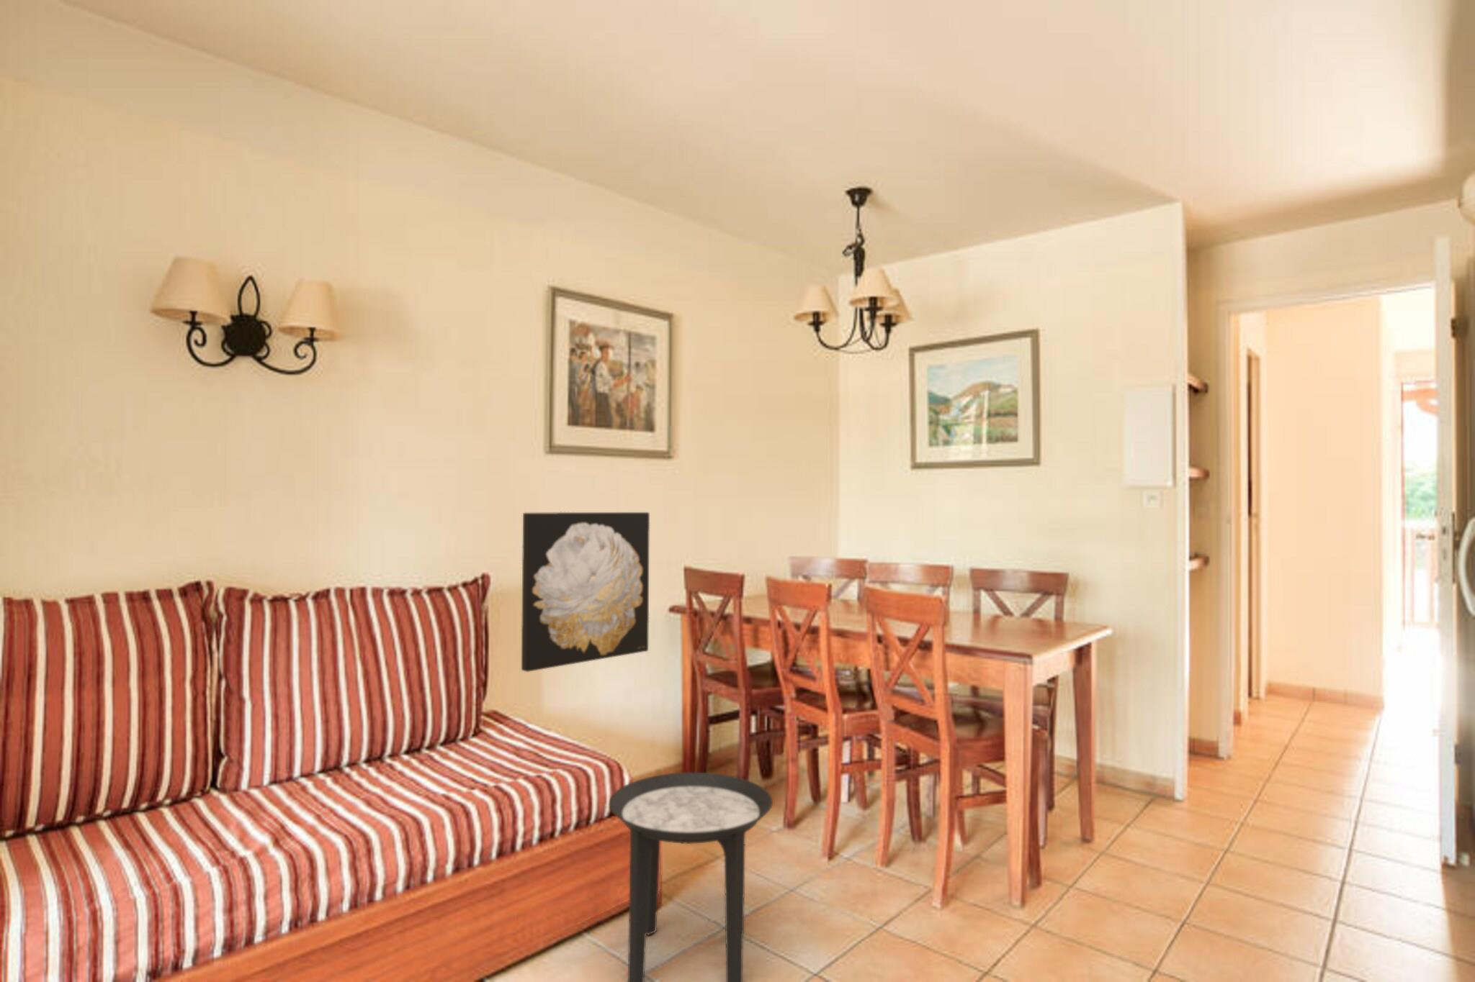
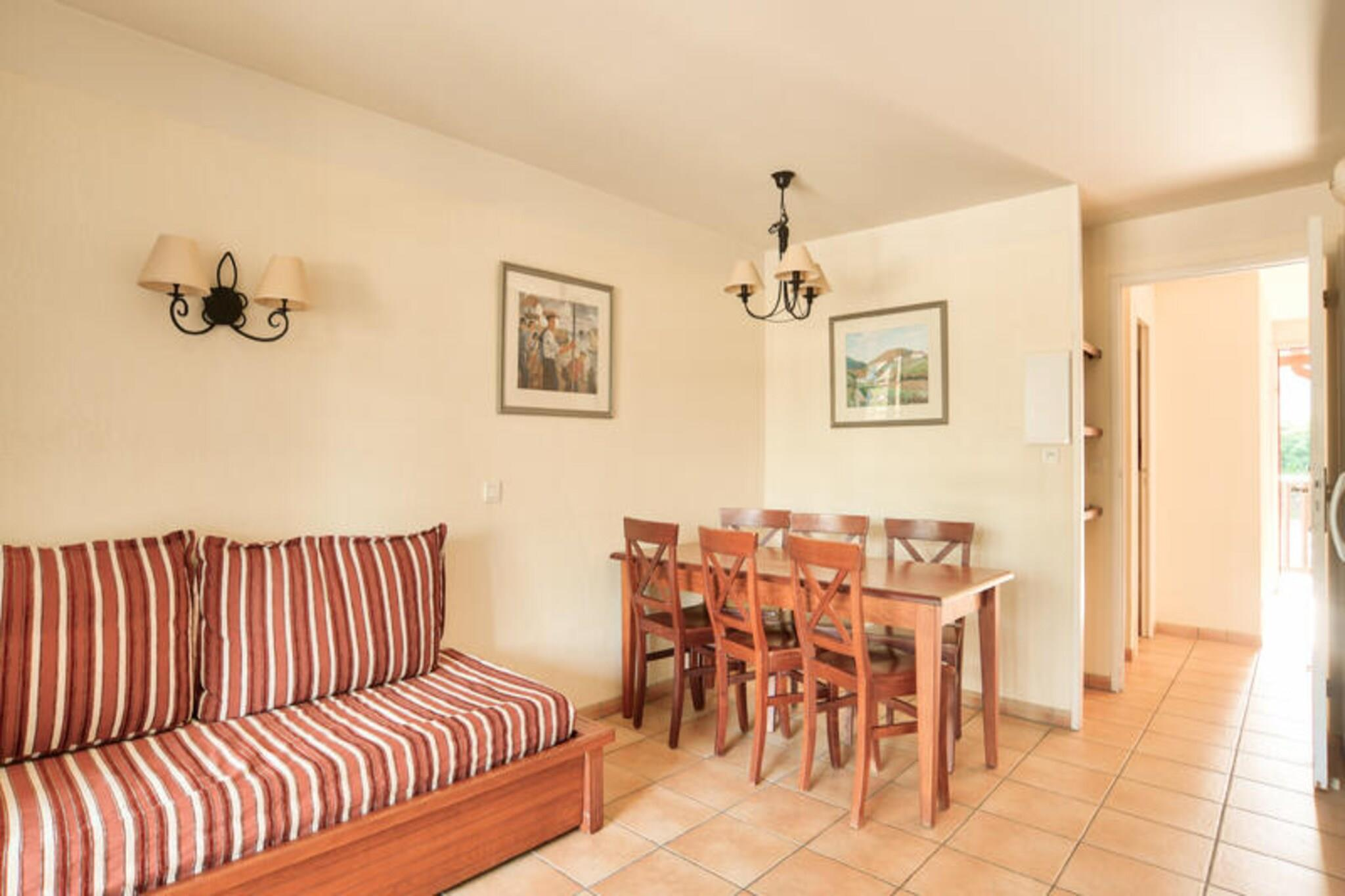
- side table (658, 875)
- wall art (589, 585)
